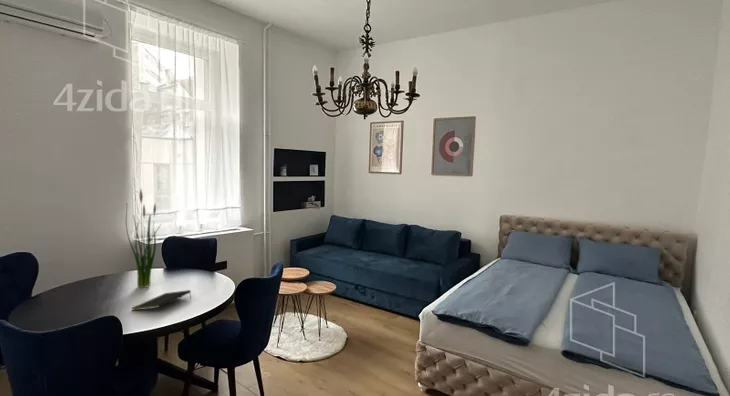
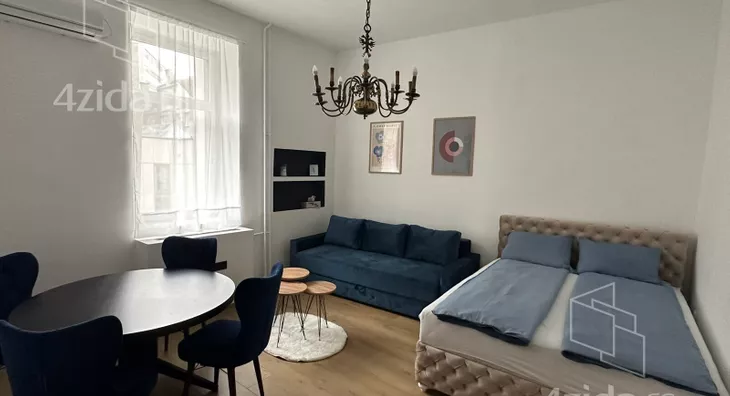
- plant (147, 237)
- notepad (162, 299)
